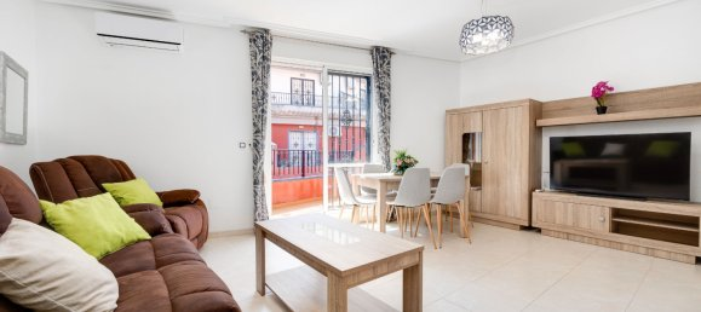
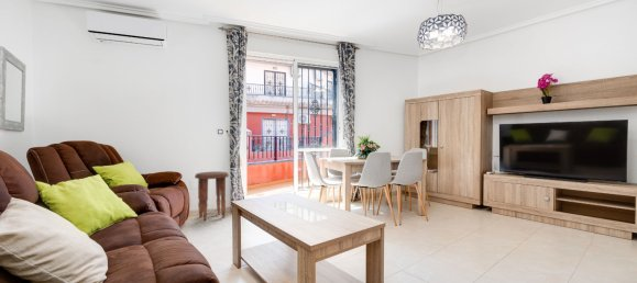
+ side table (216, 193)
